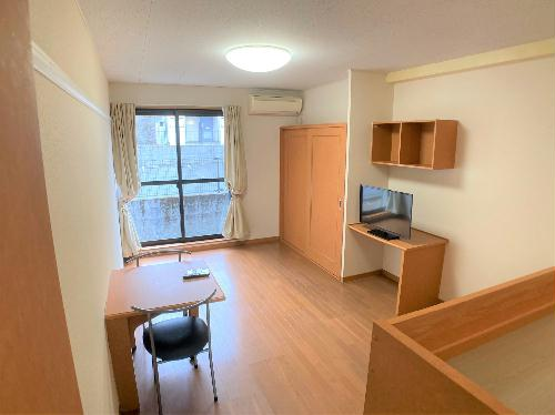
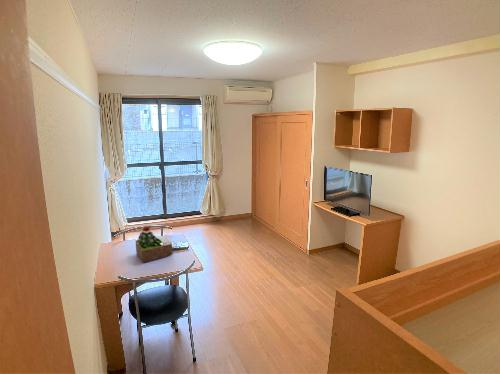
+ succulent plant (154, 240)
